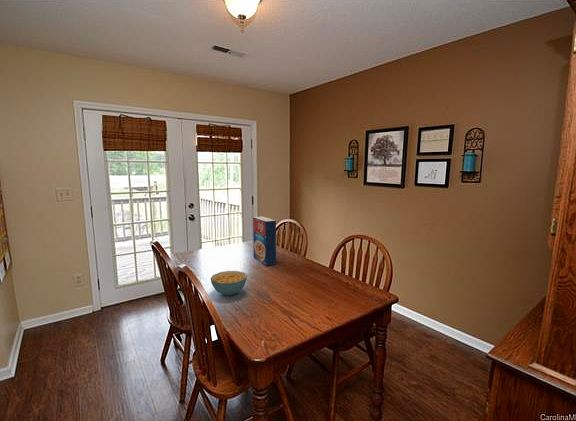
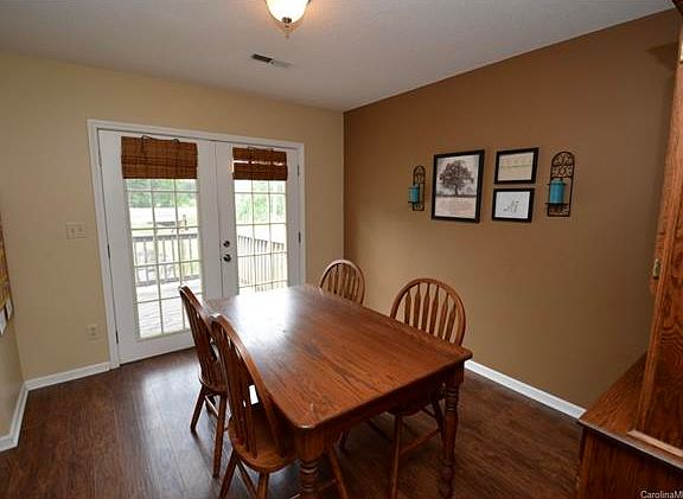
- cereal bowl (229, 285)
- cereal box (264, 240)
